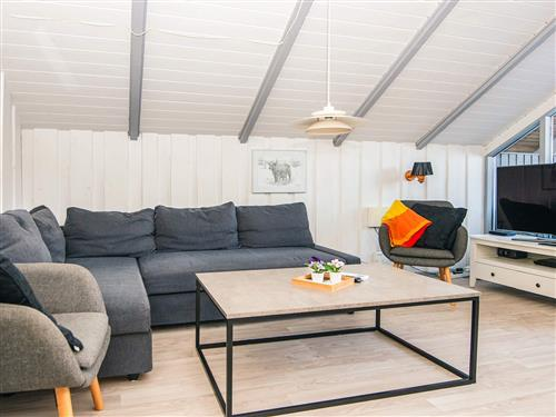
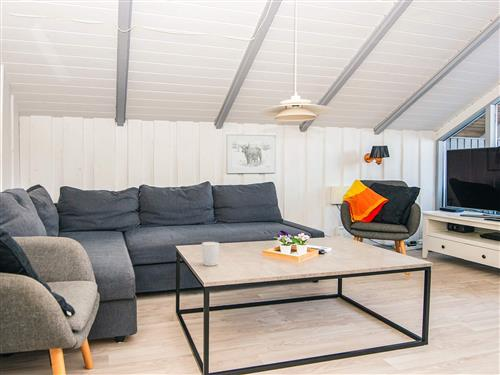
+ candle holder (210, 253)
